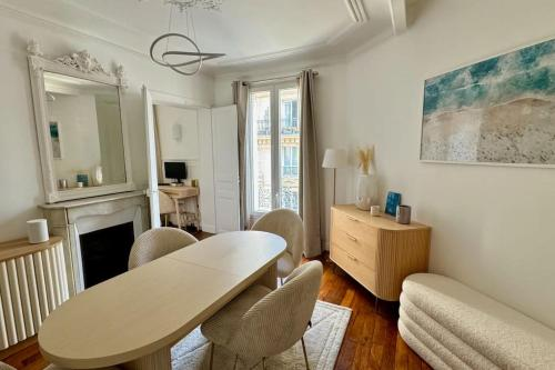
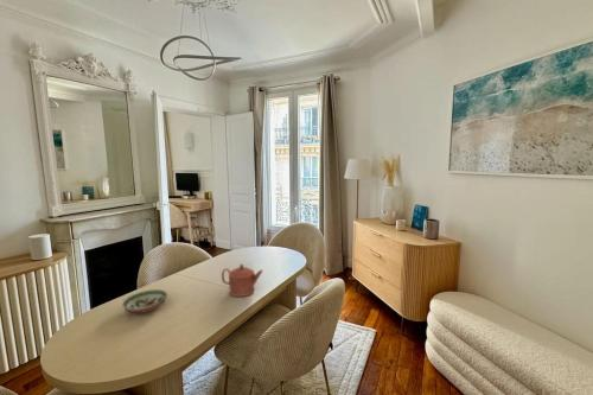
+ teapot (242, 278)
+ decorative bowl (146, 302)
